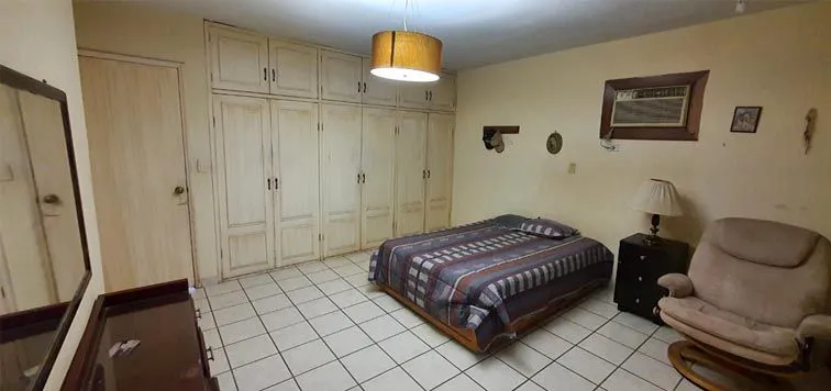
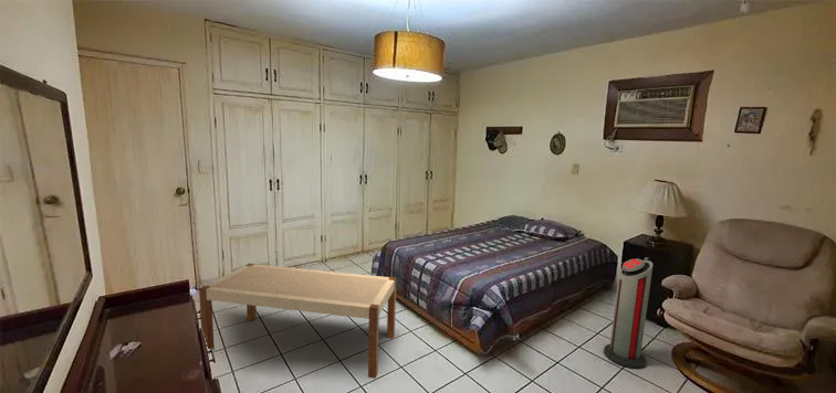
+ bench (304, 310)
+ air purifier (630, 309)
